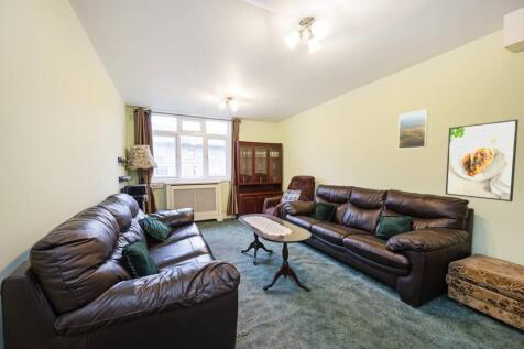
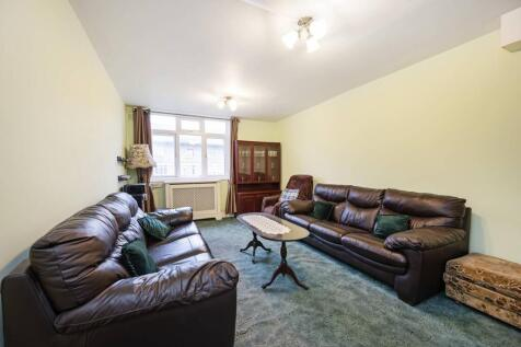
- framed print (478, 161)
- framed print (412, 130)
